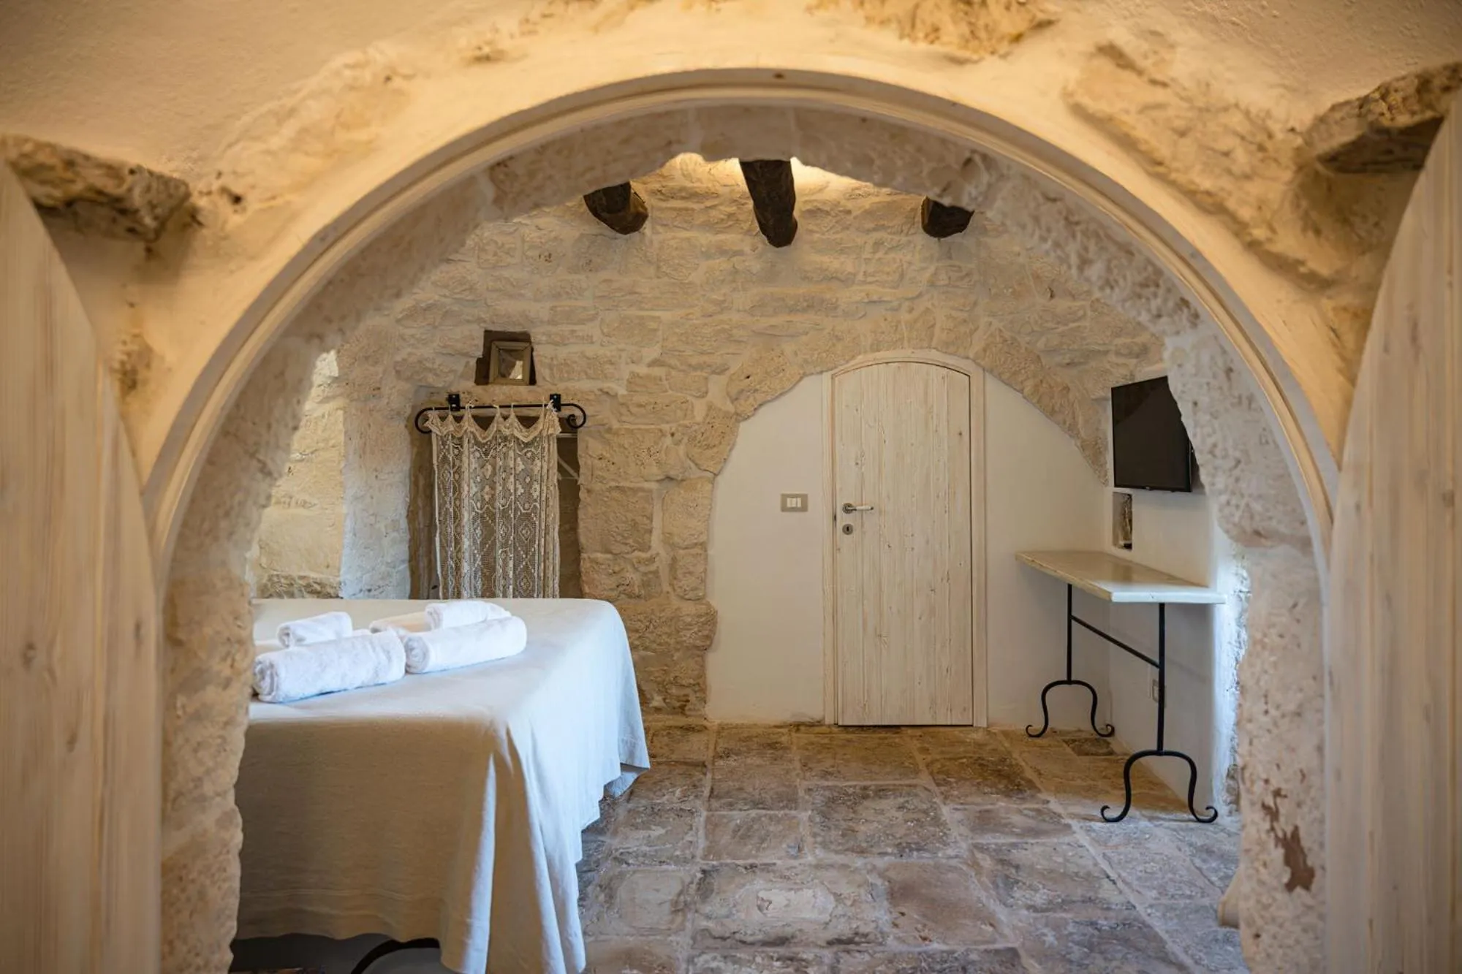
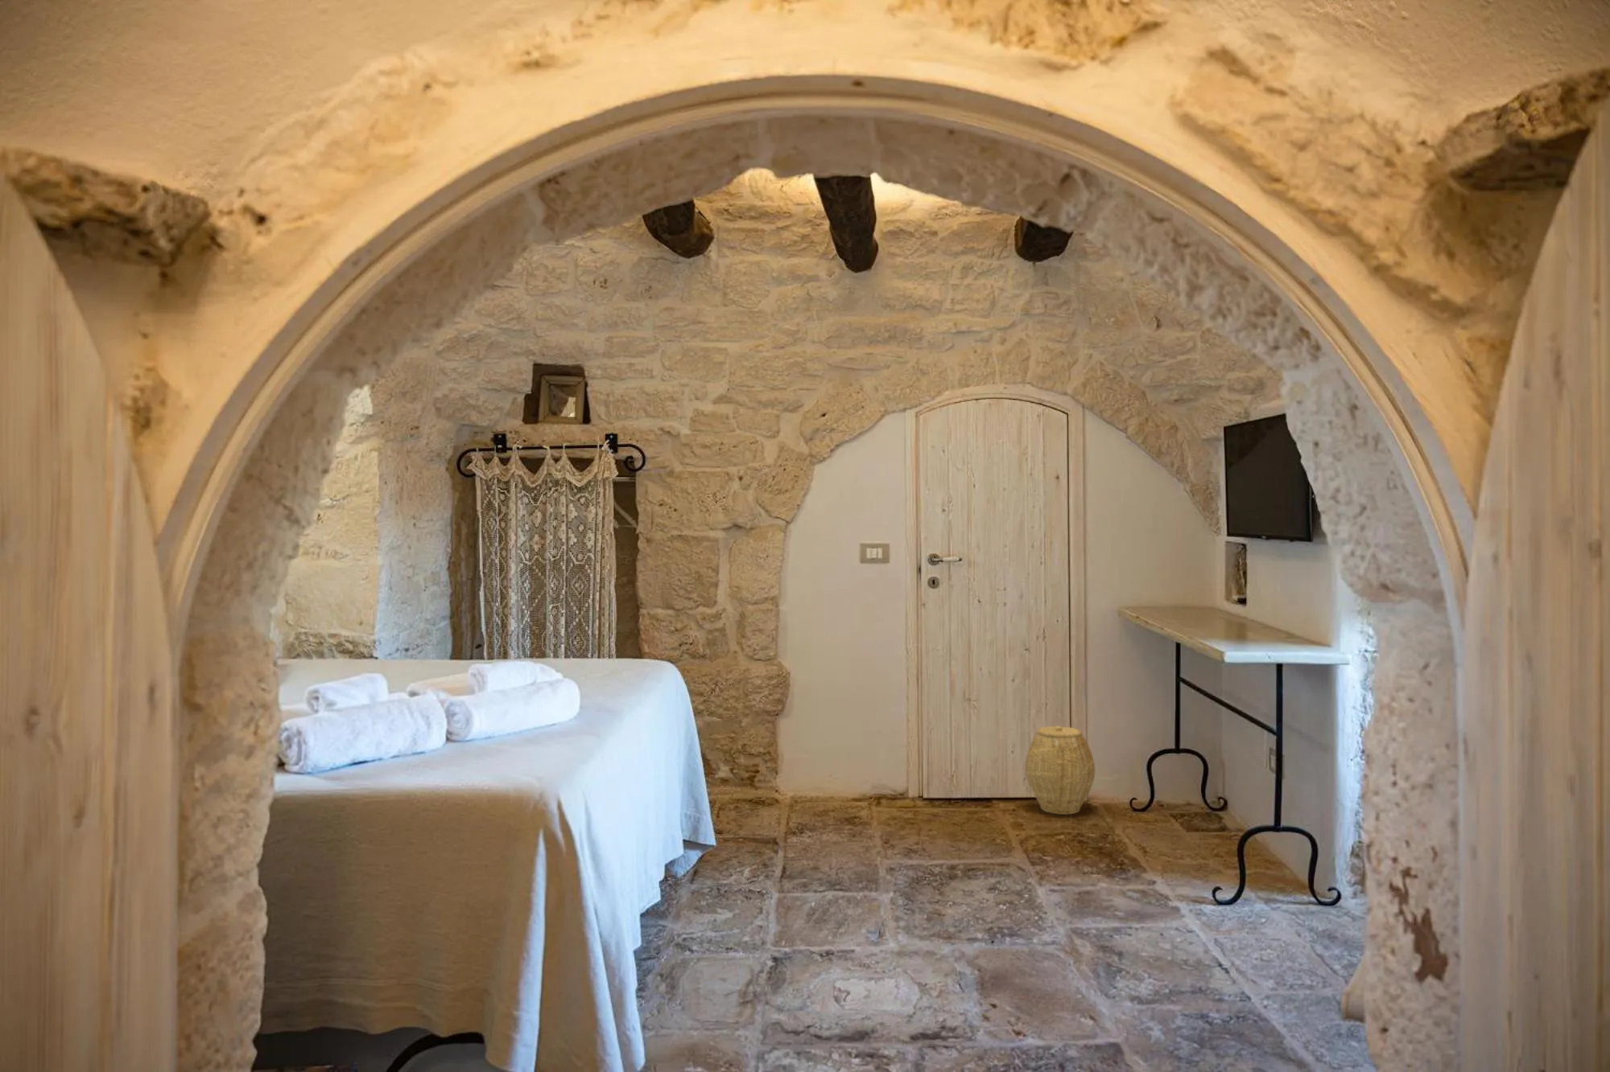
+ woven basket (1059, 767)
